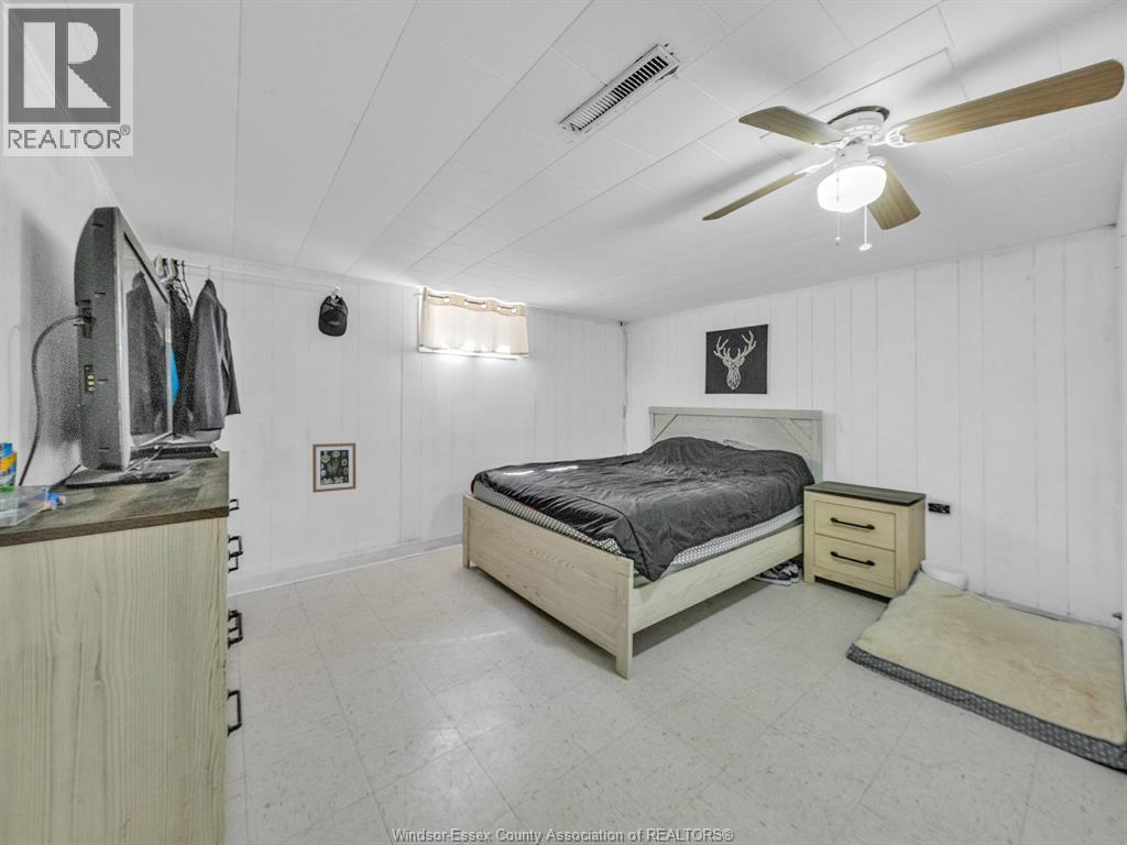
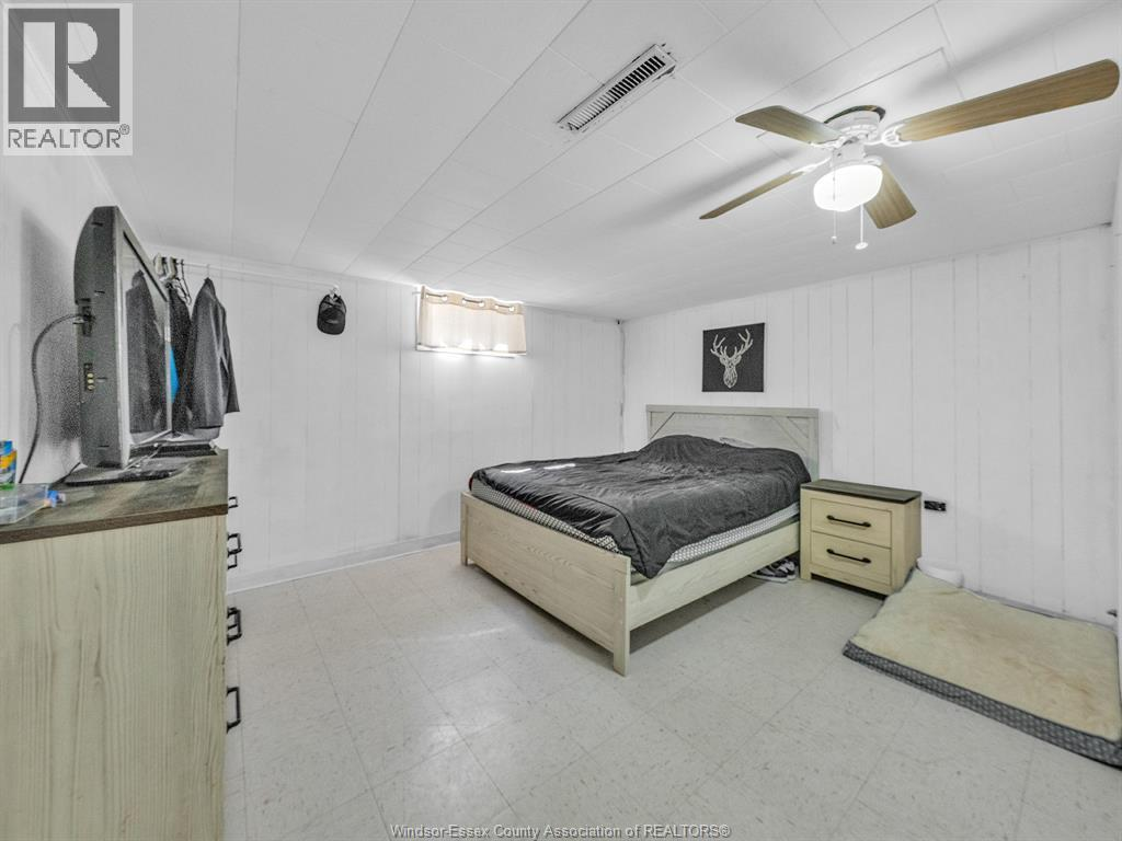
- wall art (335, 467)
